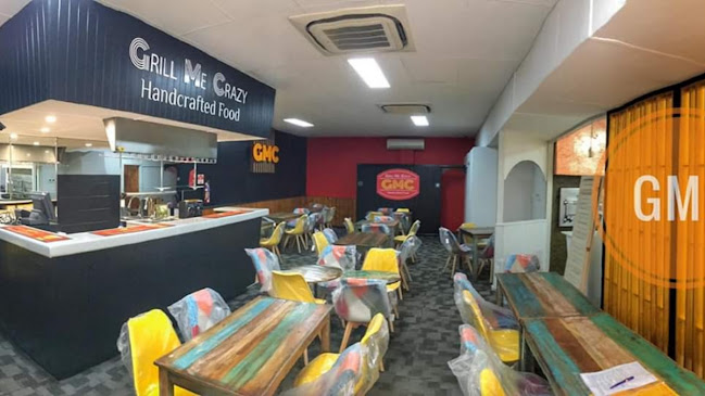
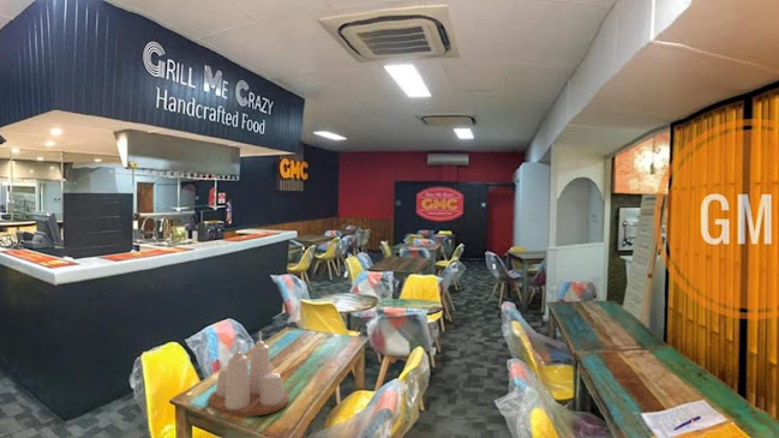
+ condiment set (250, 367)
